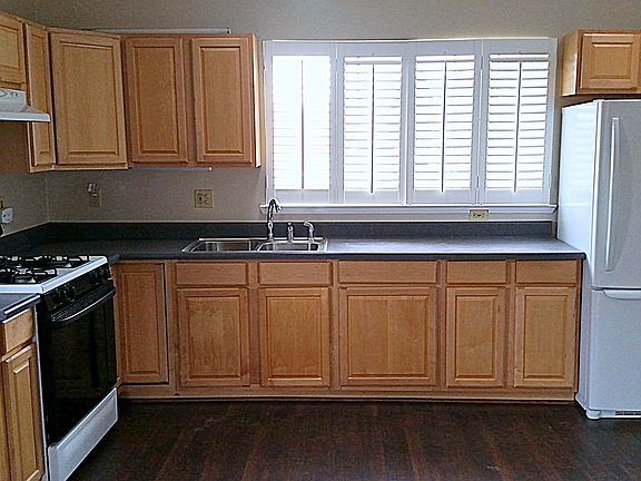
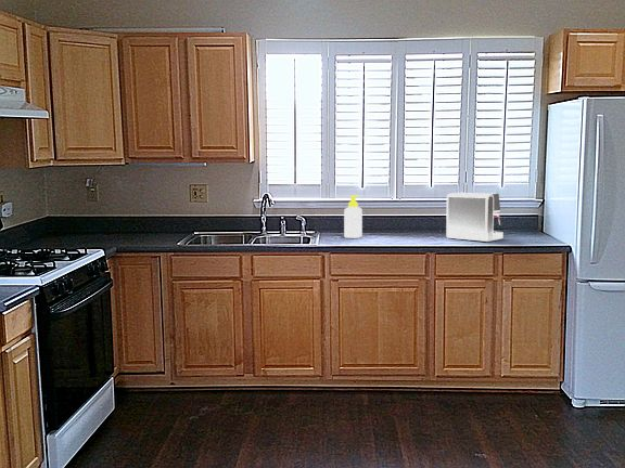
+ coffee maker (474, 216)
+ soap bottle (353, 216)
